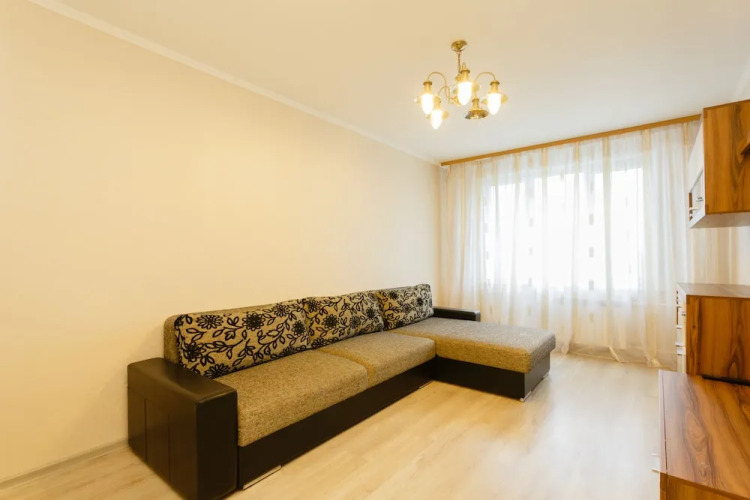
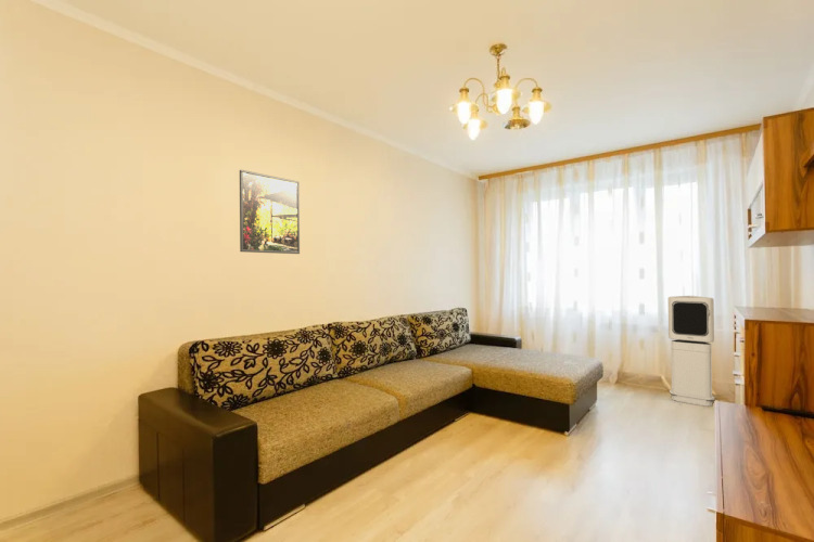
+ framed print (271, 214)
+ air purifier (690, 347)
